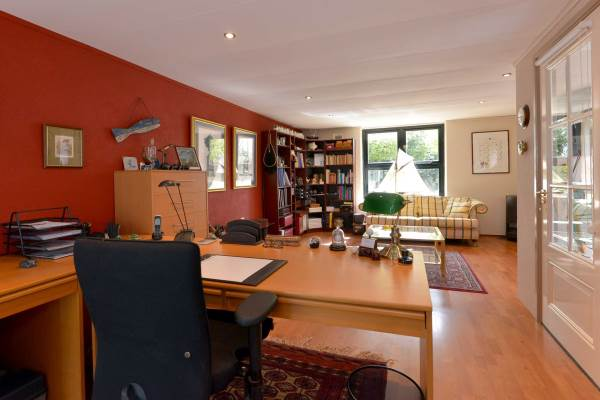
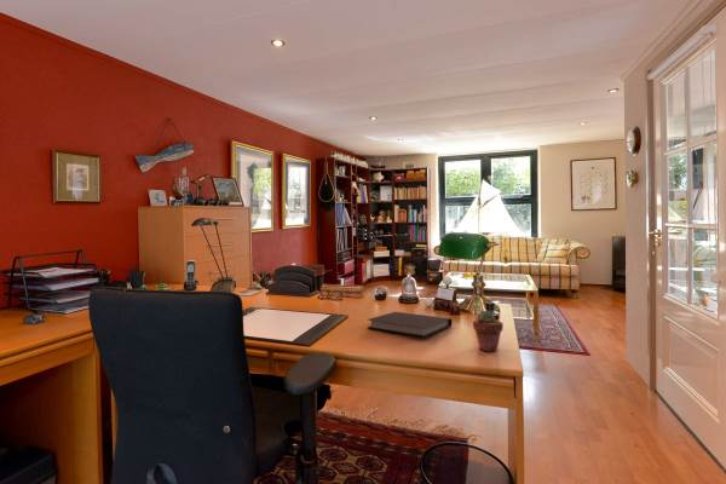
+ notebook (409, 322)
+ potted succulent (488, 329)
